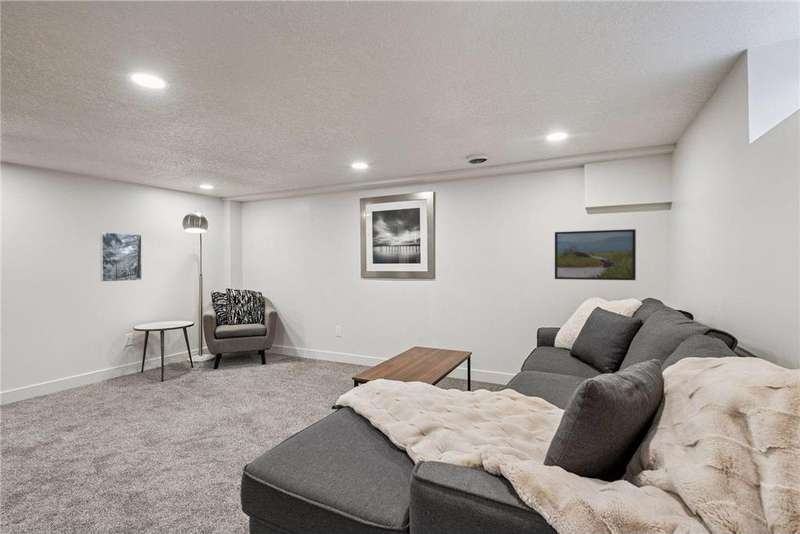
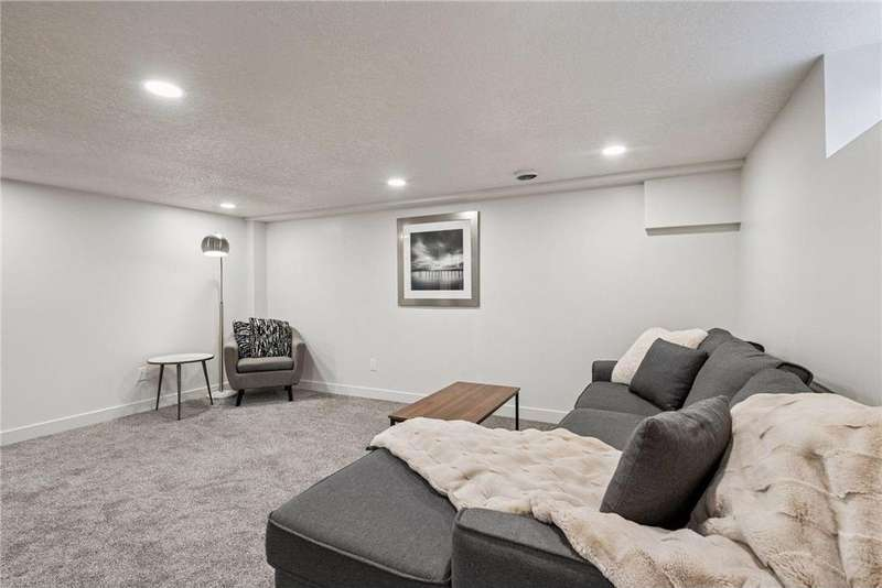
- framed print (593, 255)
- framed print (121, 257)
